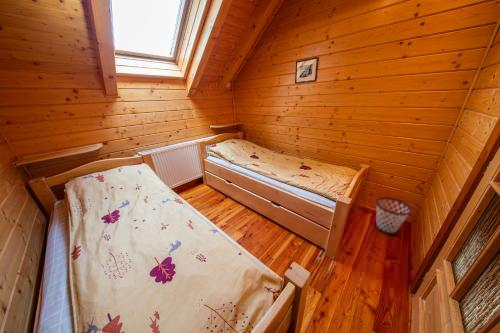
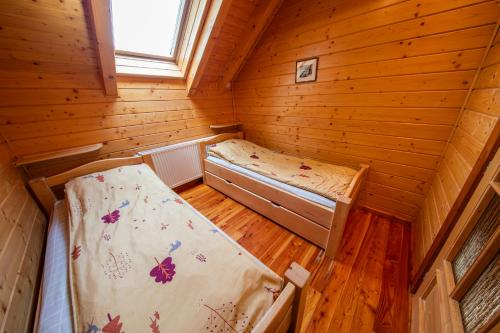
- wastebasket (389, 217)
